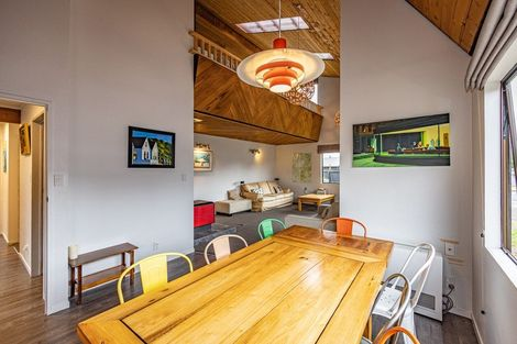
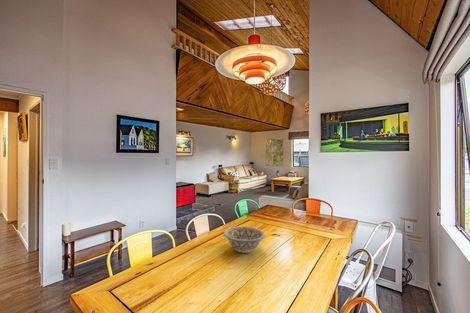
+ decorative bowl (244, 240)
